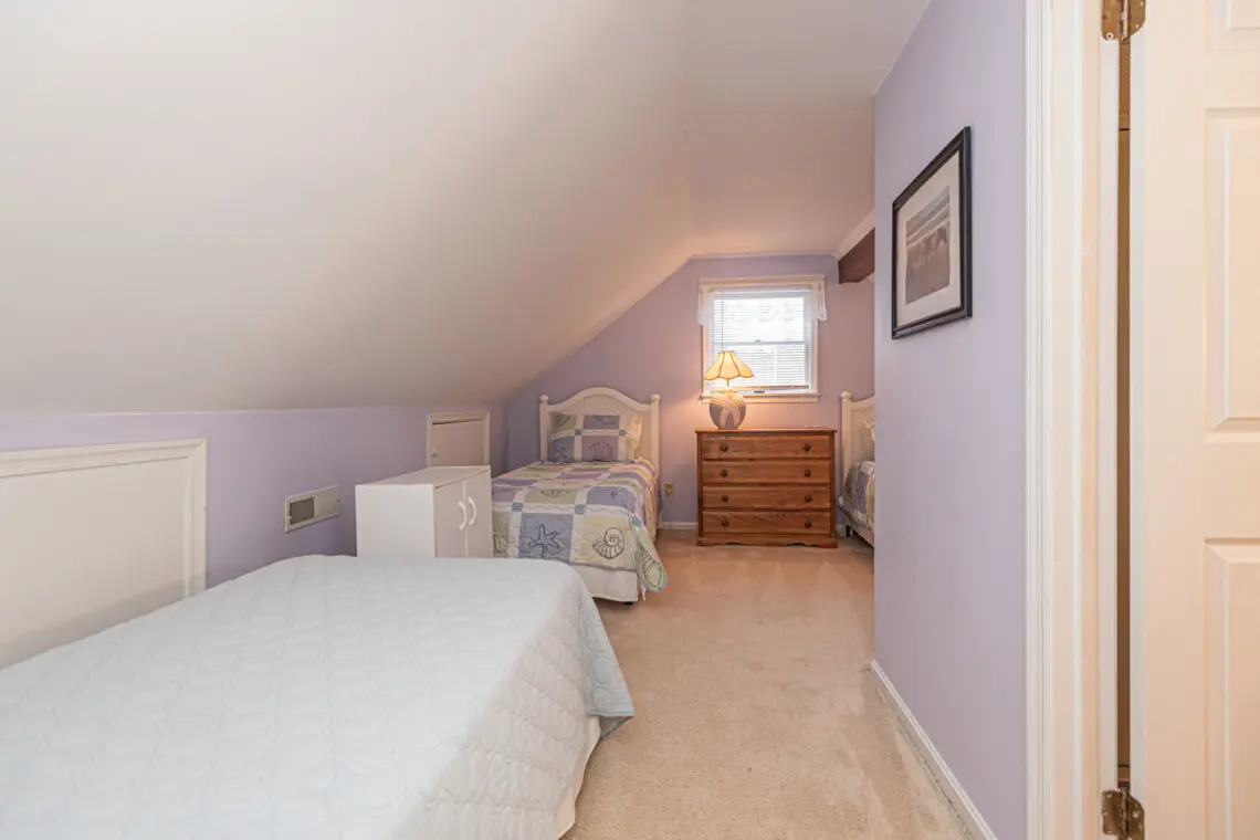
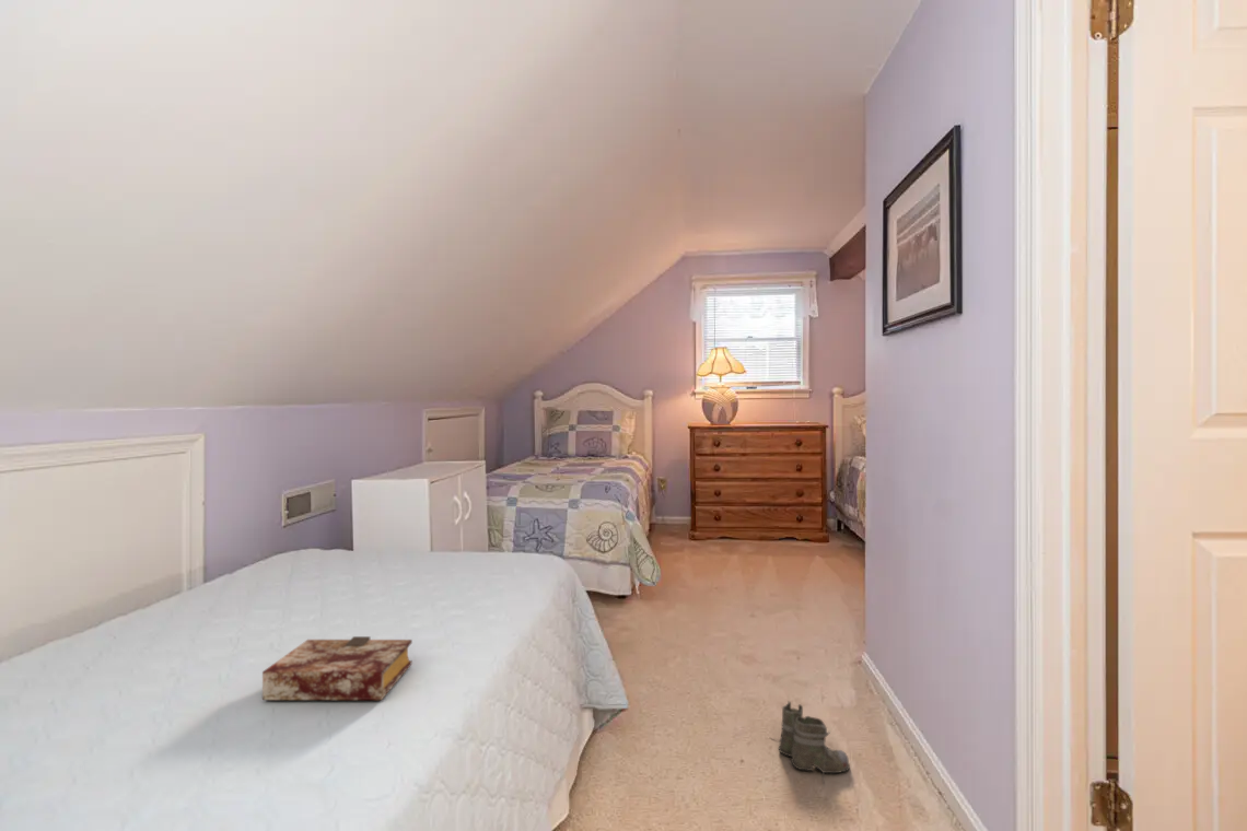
+ boots (809, 734)
+ book (342, 667)
